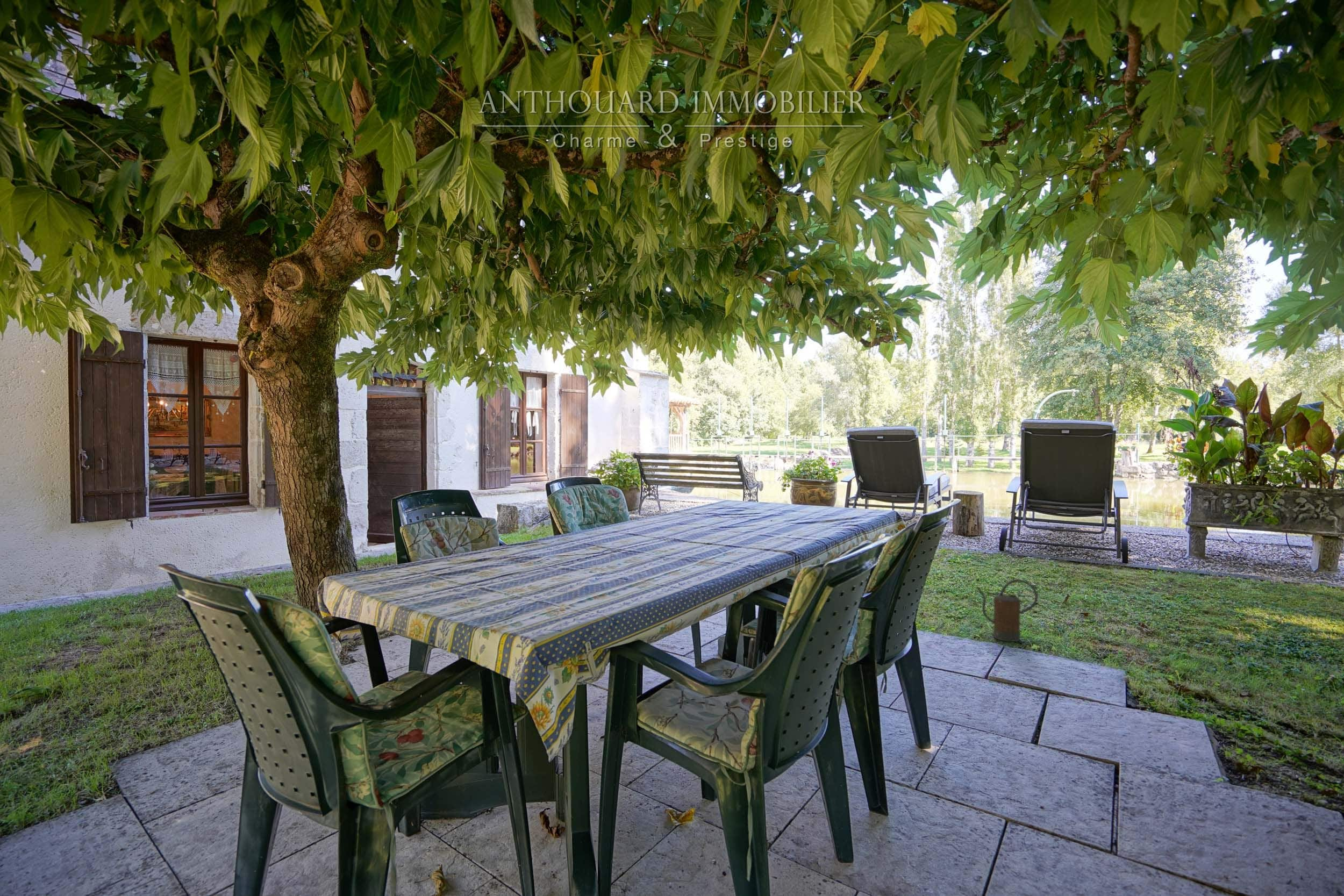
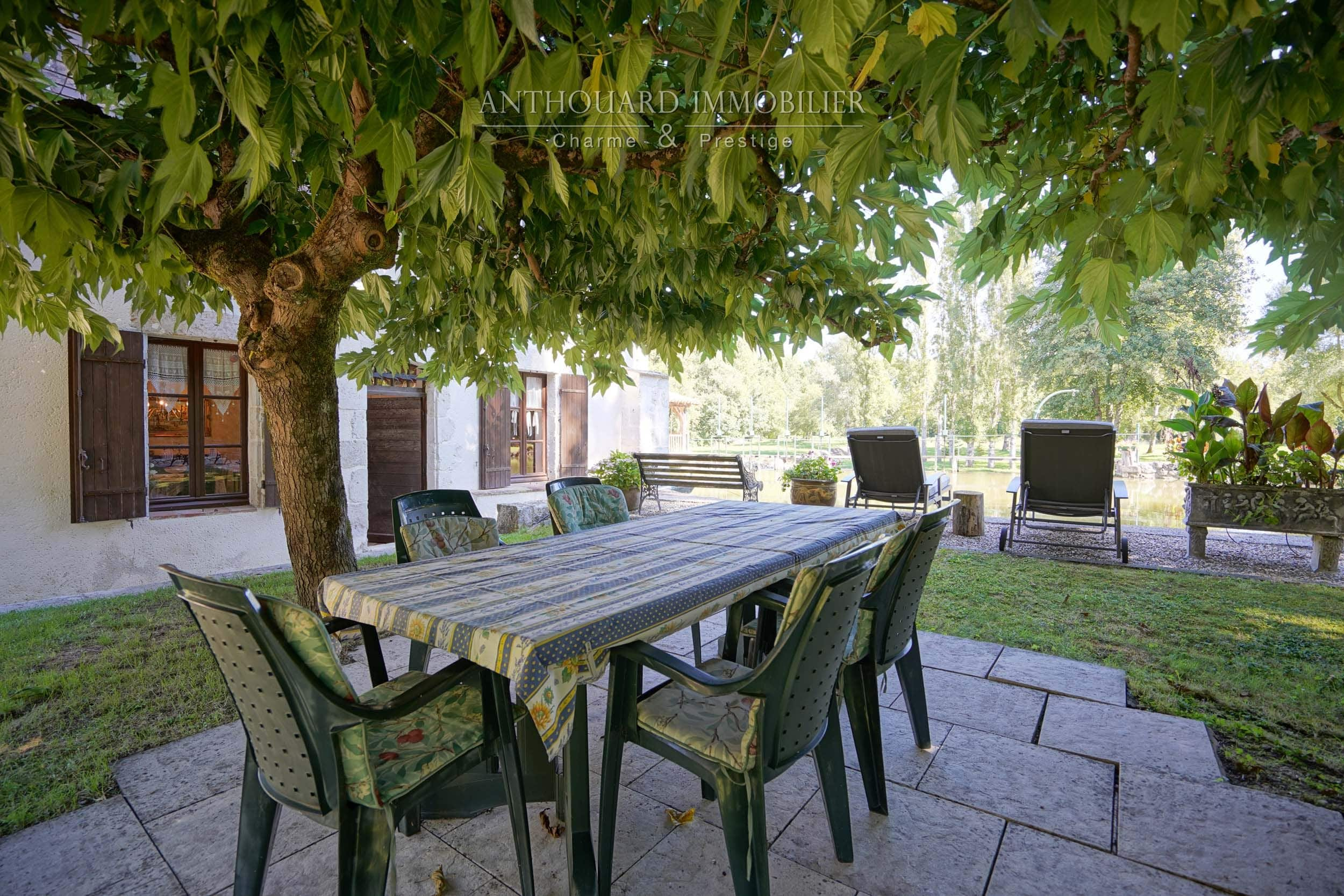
- watering can (1006, 608)
